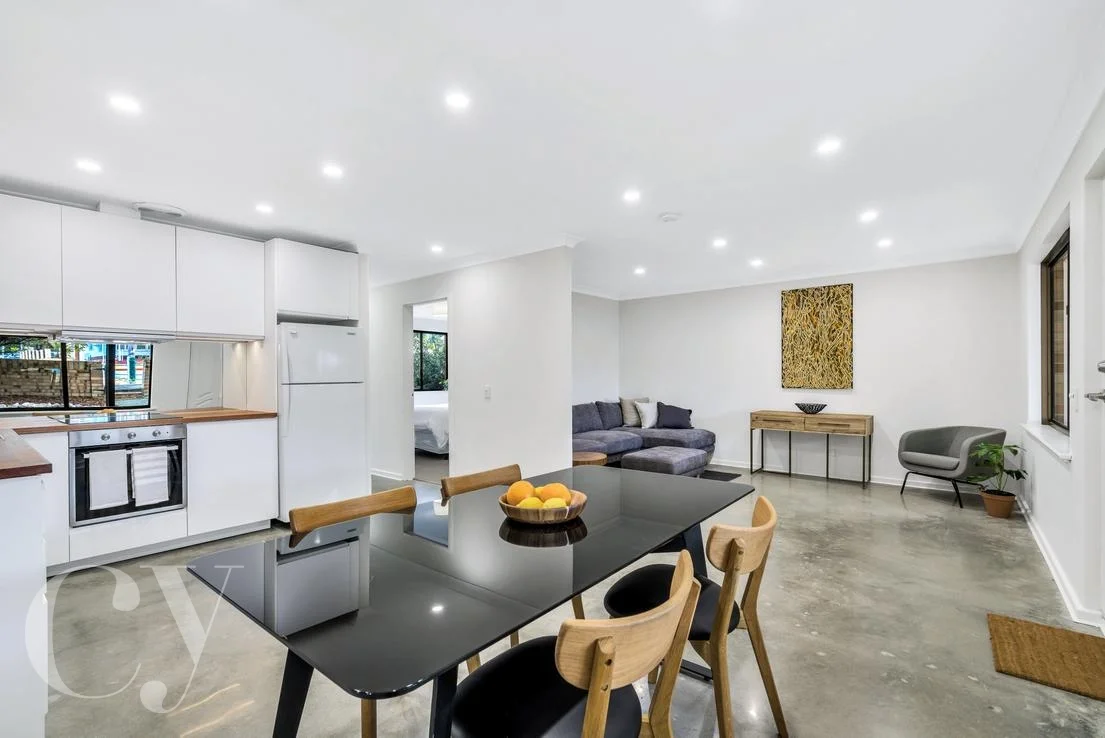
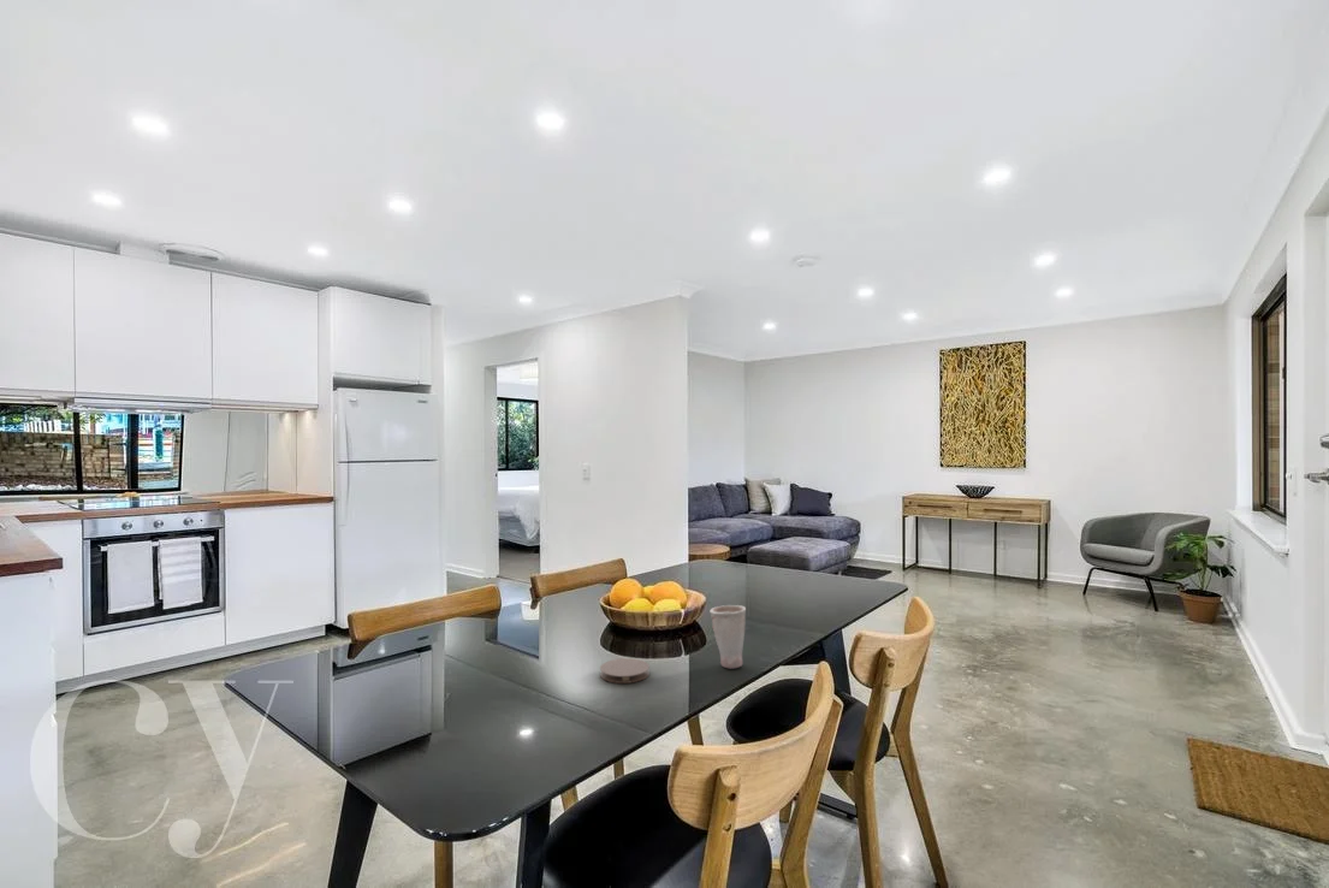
+ cup (728, 635)
+ coaster (624, 670)
